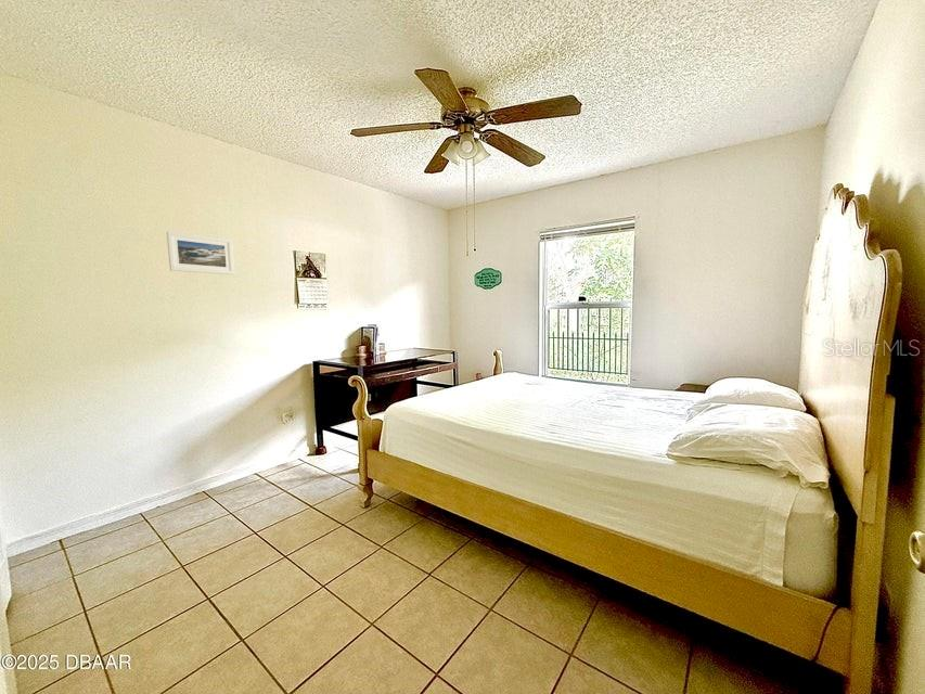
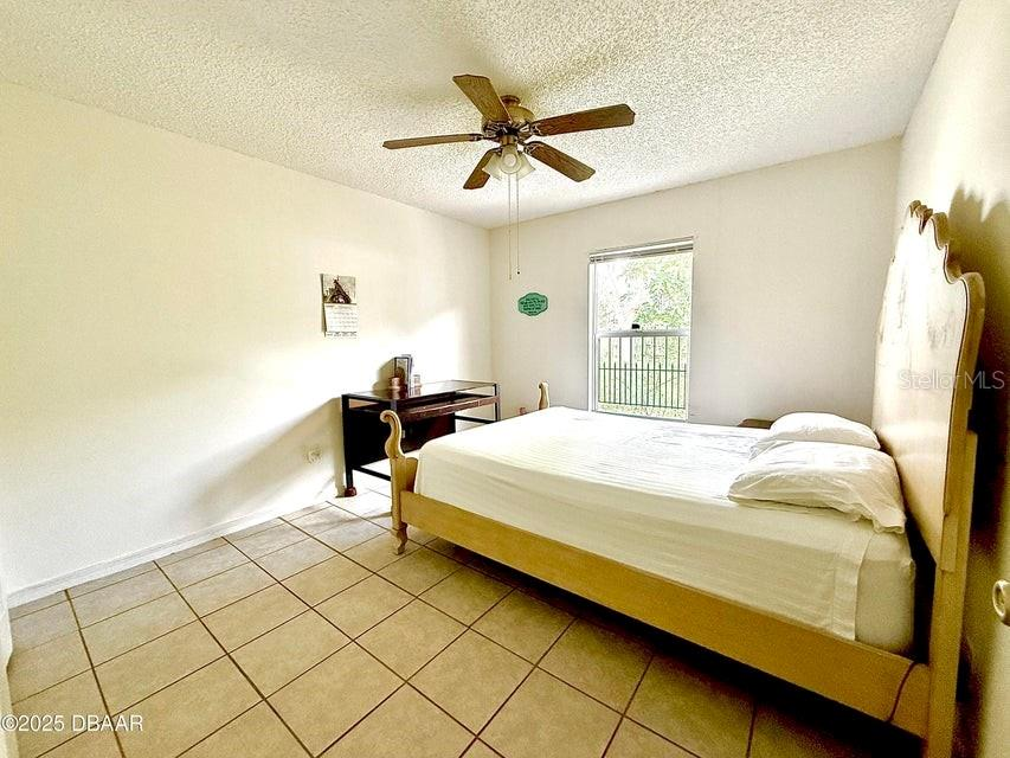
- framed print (202, 254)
